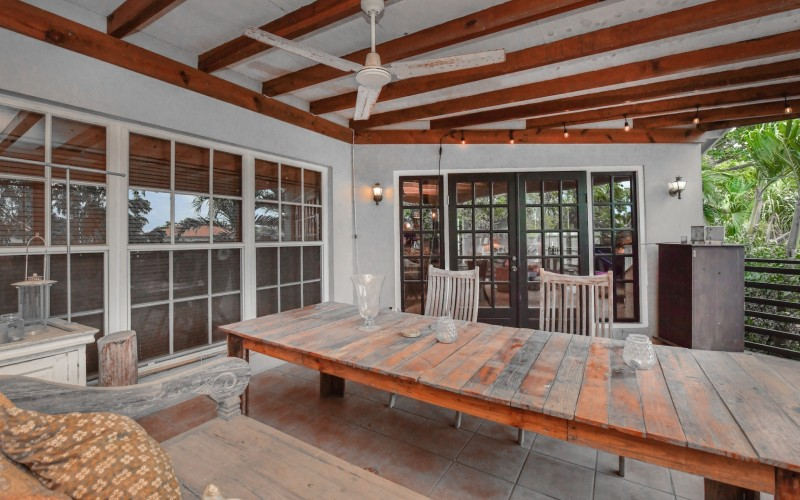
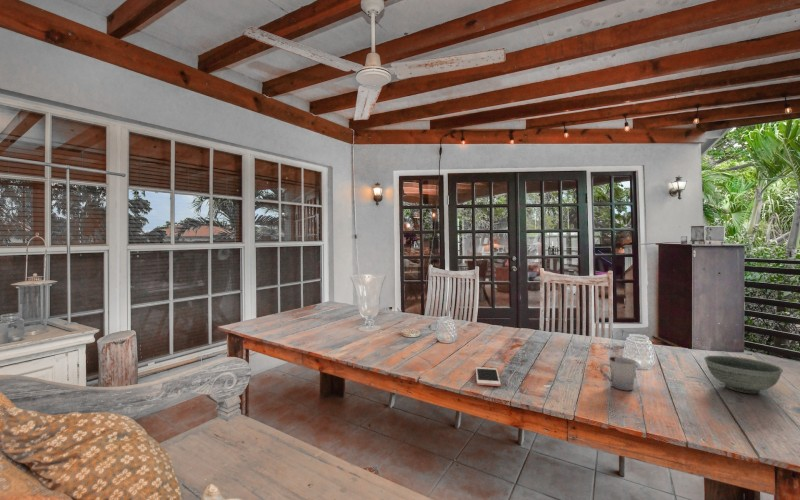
+ cup (617, 373)
+ cell phone (487, 376)
+ bowl (741, 375)
